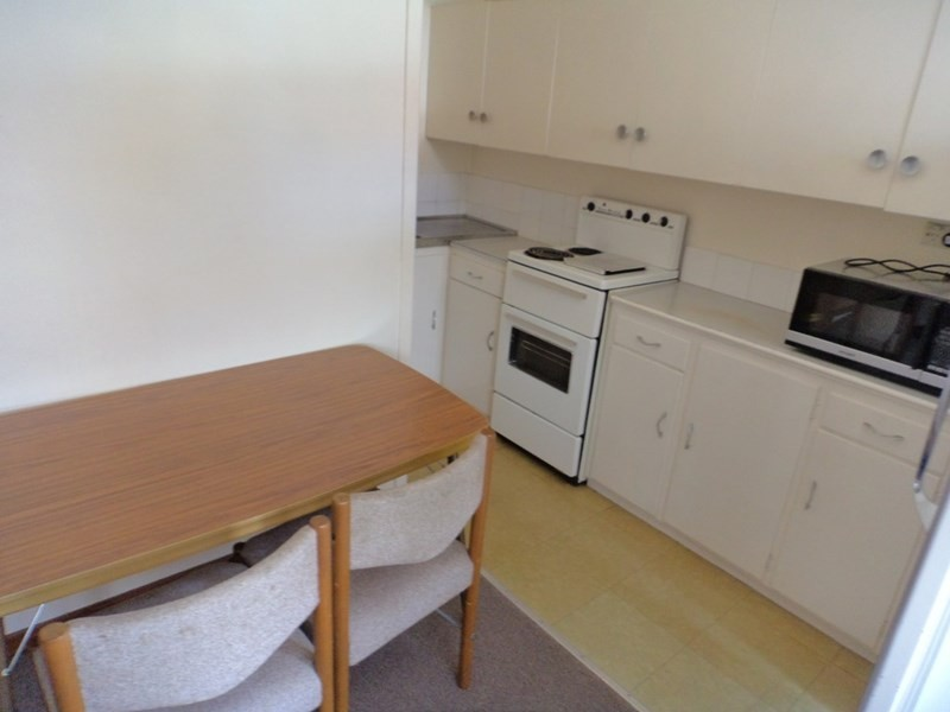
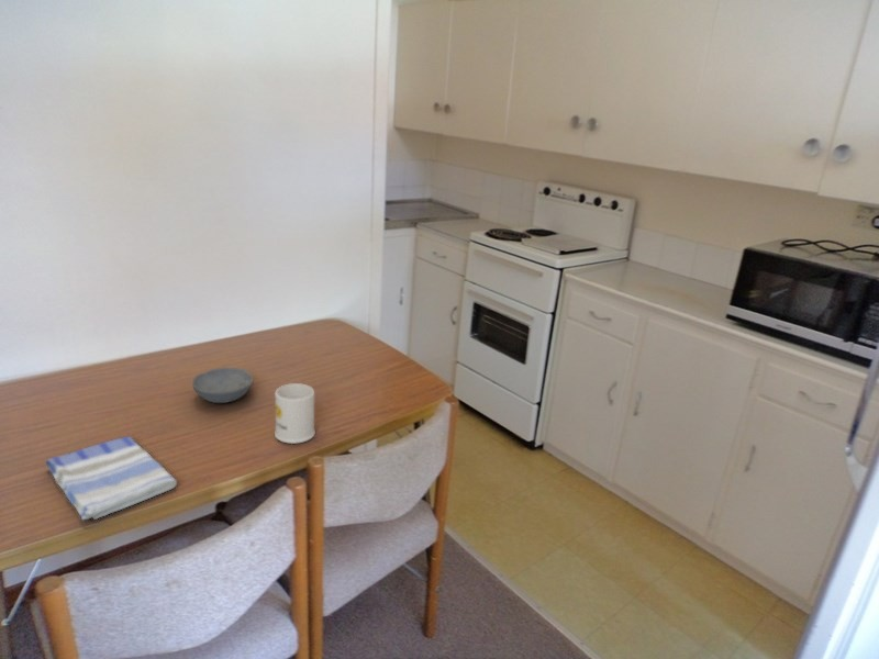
+ mug (291, 410)
+ bowl (223, 387)
+ dish towel (110, 472)
